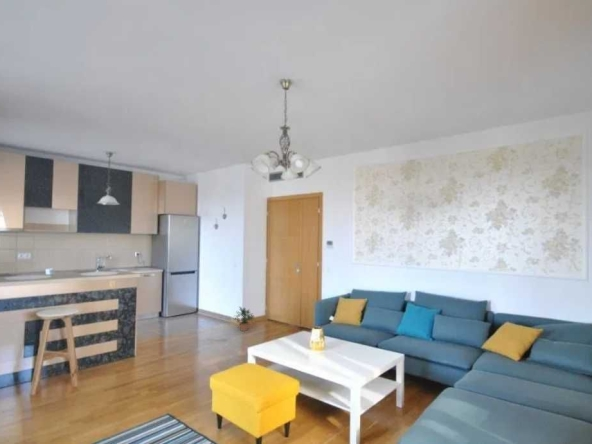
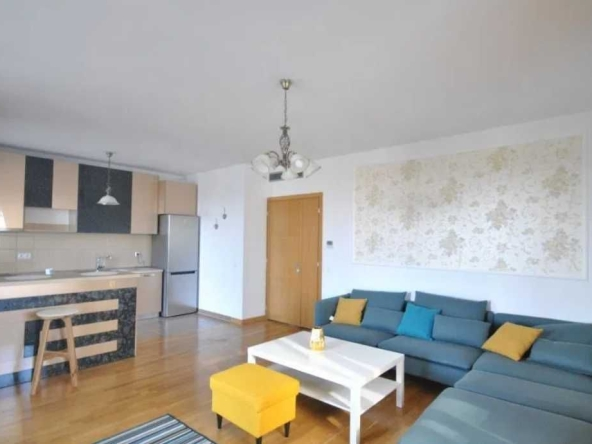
- potted plant (245, 318)
